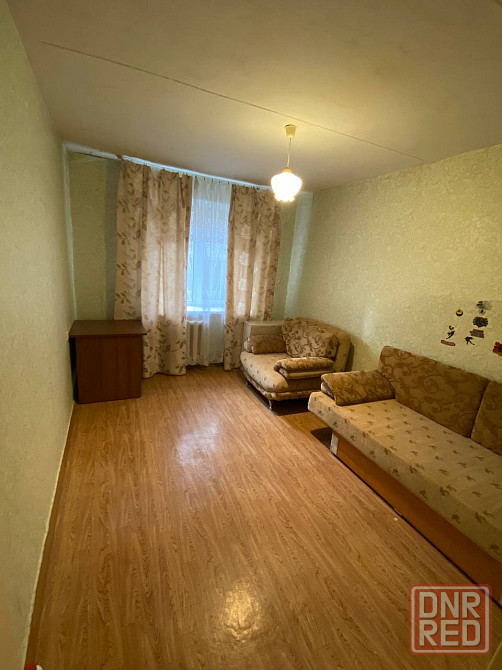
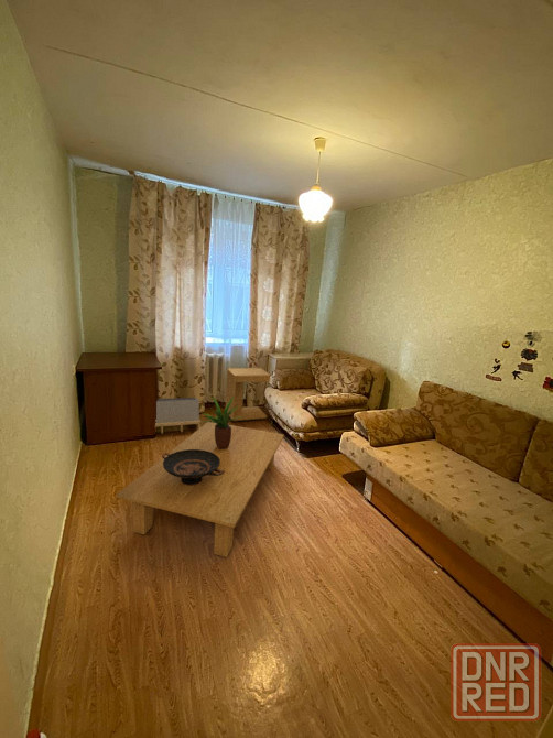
+ coffee table (217, 476)
+ storage bin (171, 412)
+ decorative bowl (192, 469)
+ potted plant (219, 422)
+ side table (242, 393)
